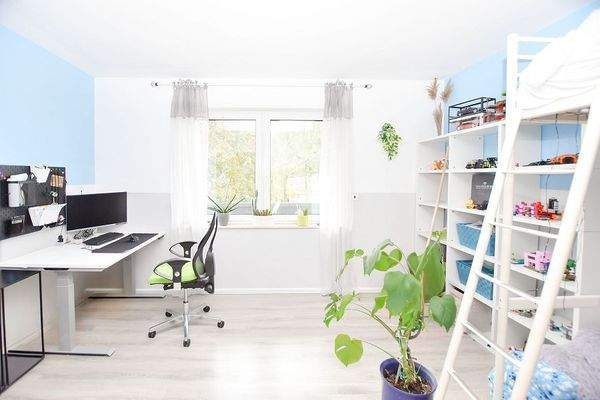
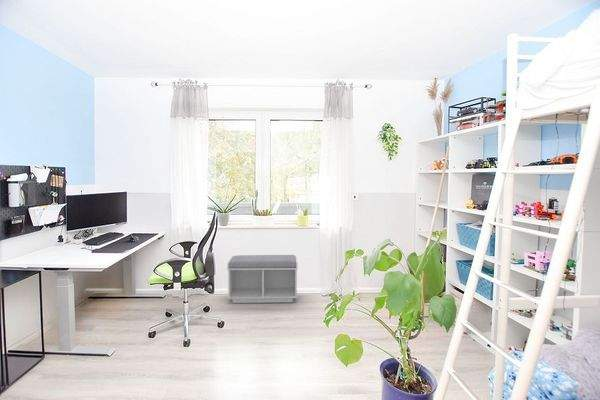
+ bench (263, 277)
